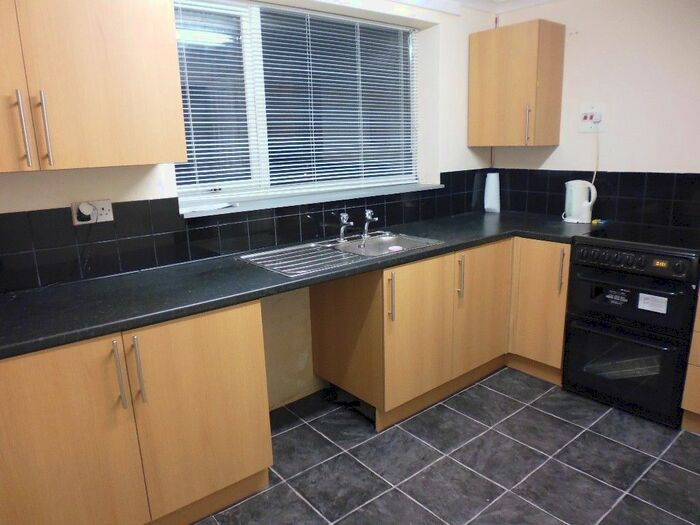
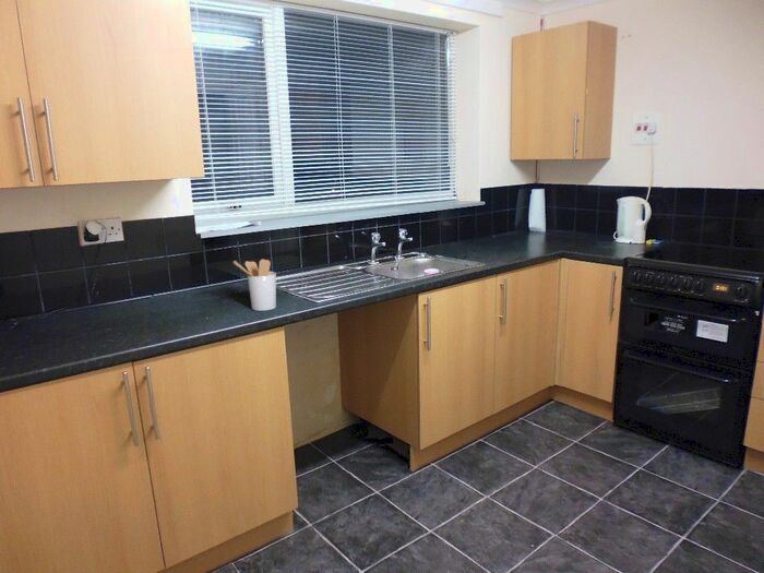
+ utensil holder (254, 283)
